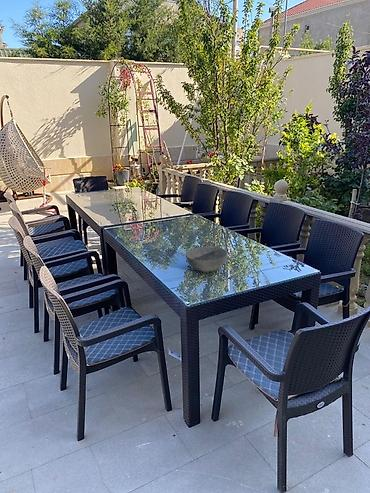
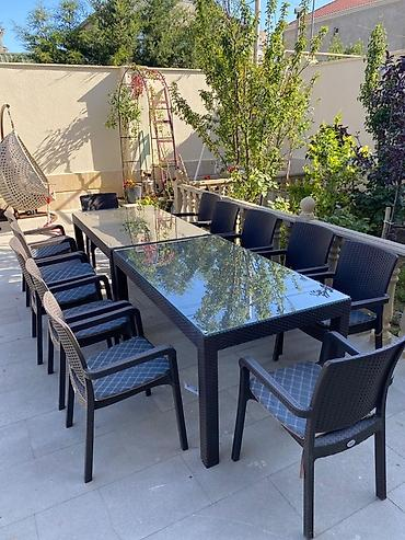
- bowl (206, 260)
